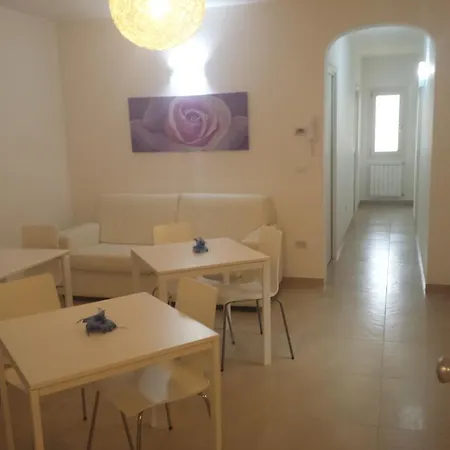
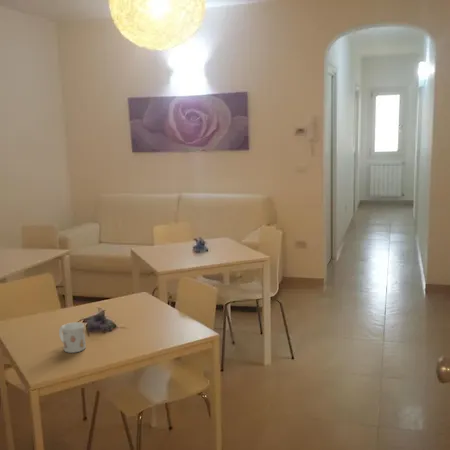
+ mug (70, 336)
